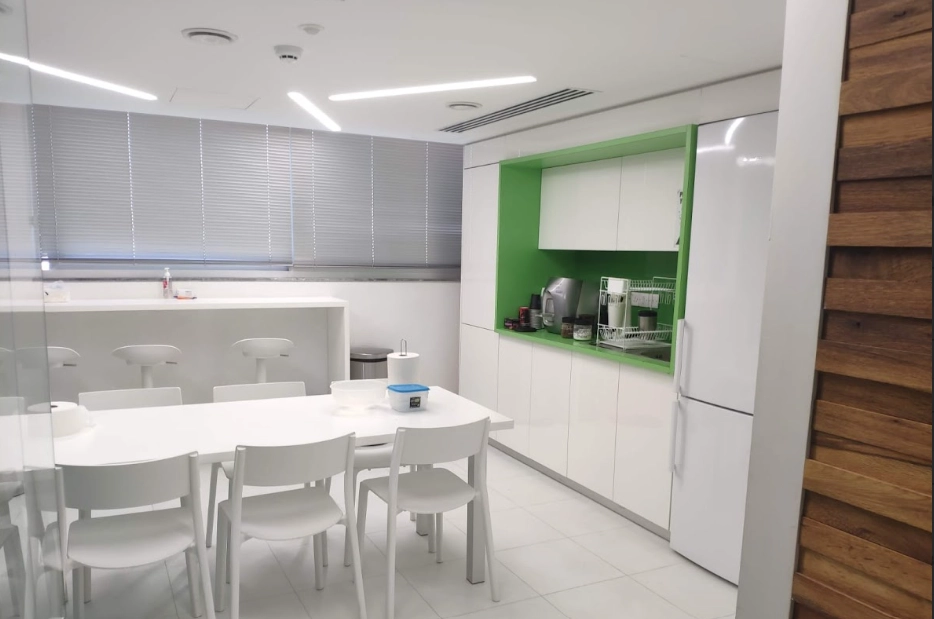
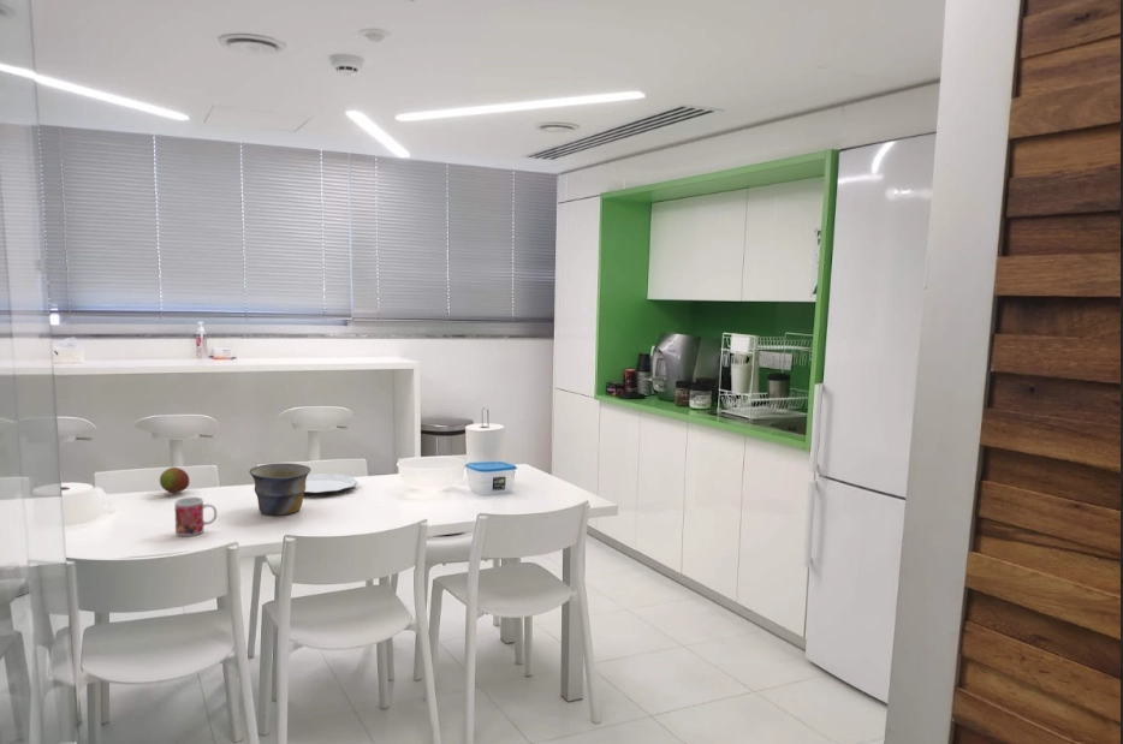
+ bowl (280, 489)
+ fruit (174, 480)
+ mug (196, 516)
+ plate (319, 484)
